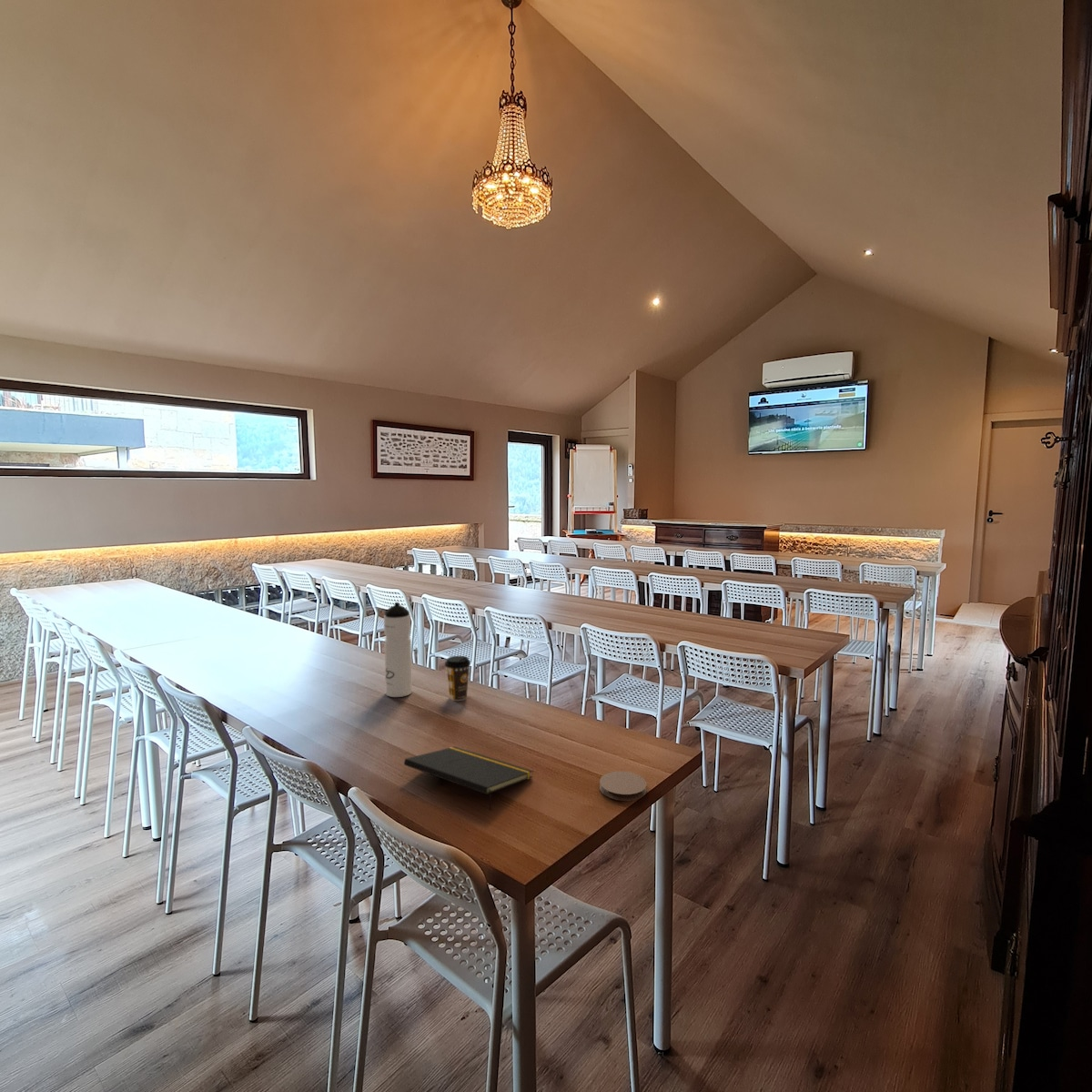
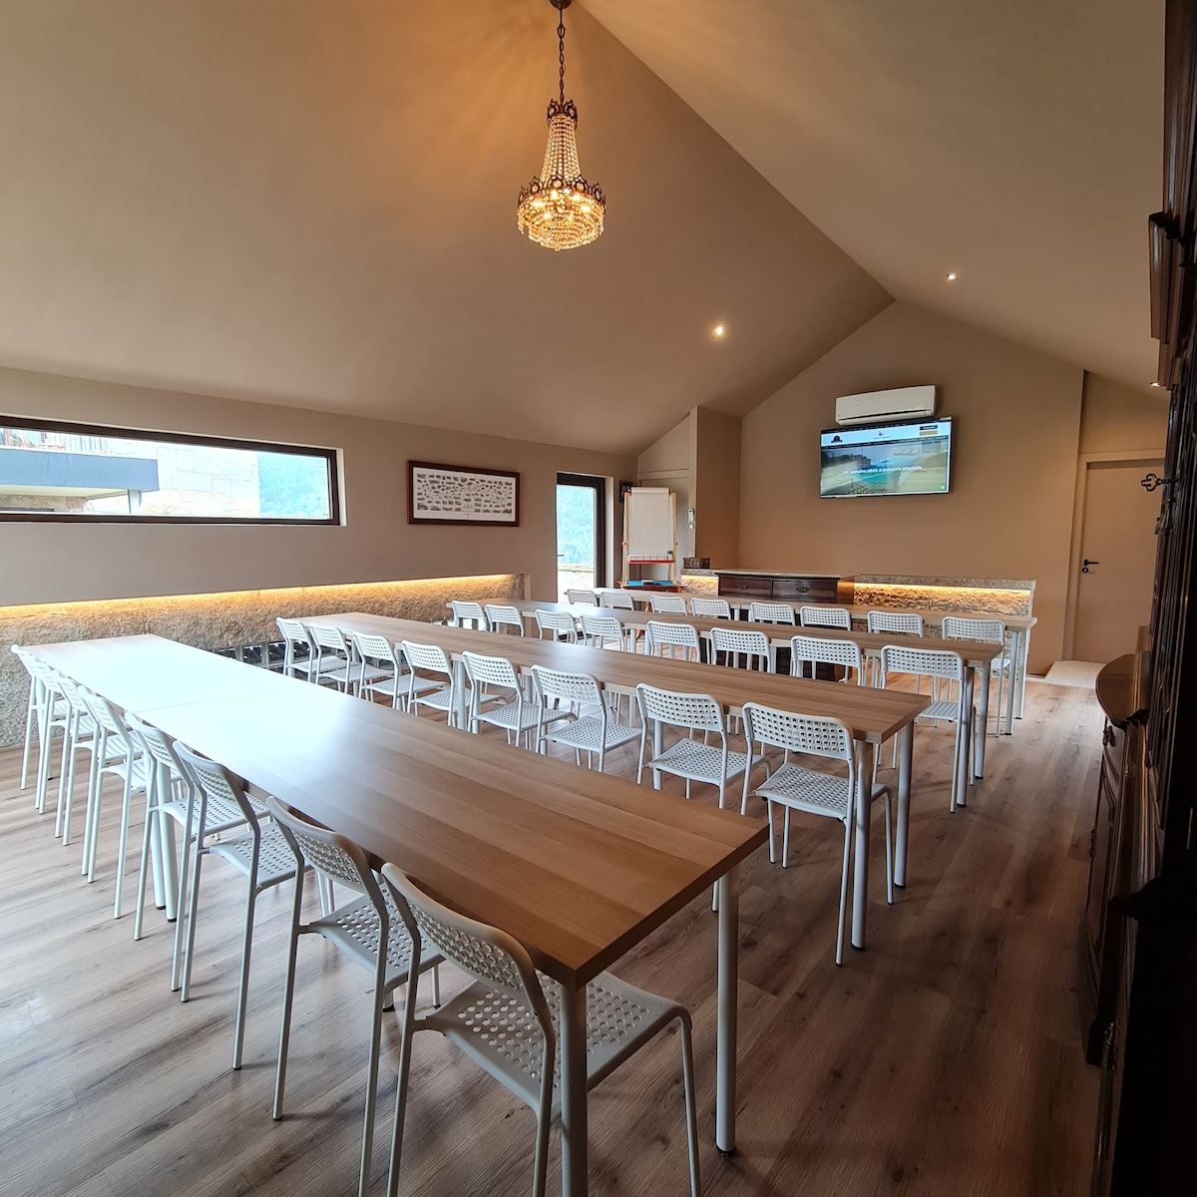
- water bottle (398, 648)
- coffee cup (458, 678)
- notepad (469, 768)
- coaster (622, 785)
